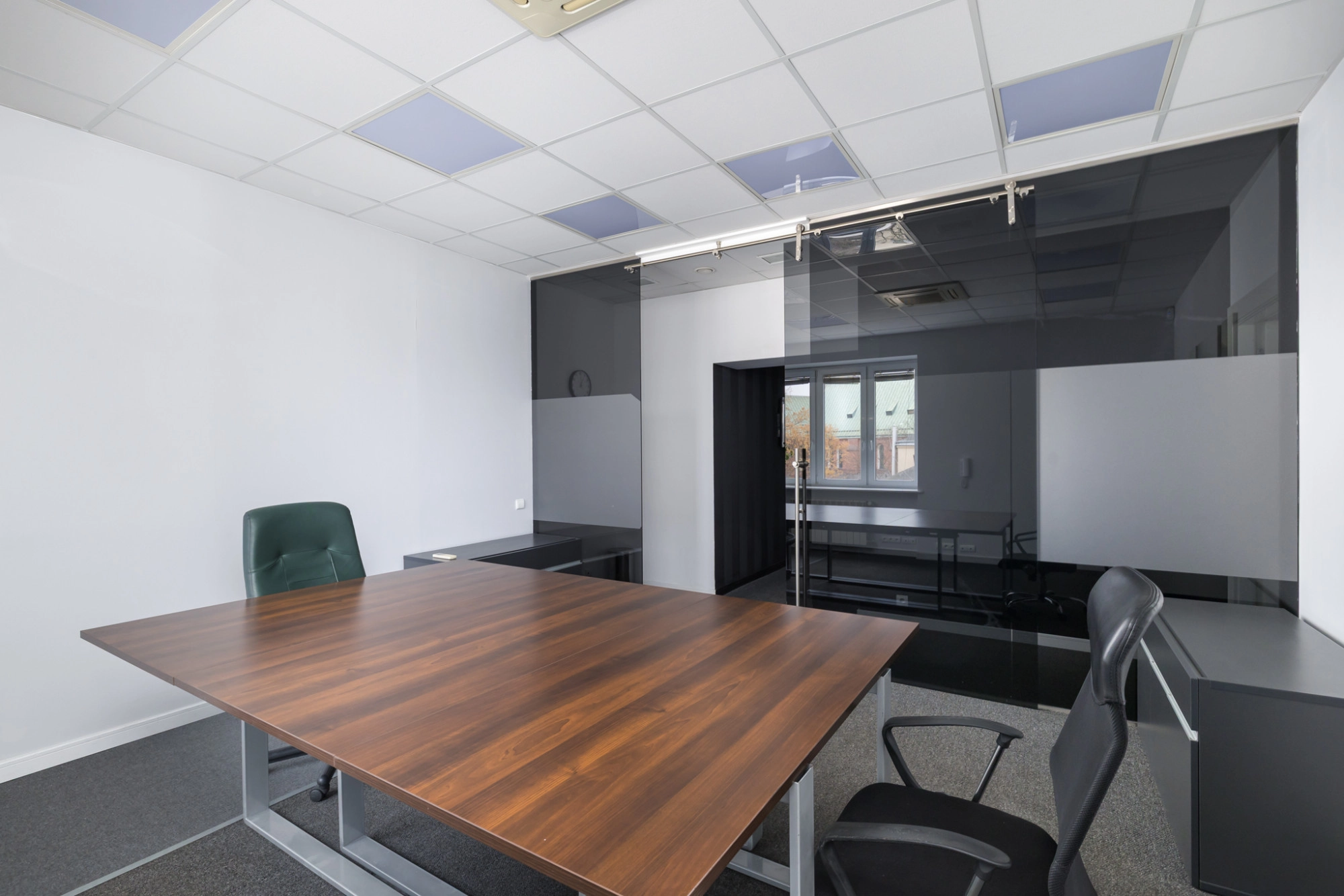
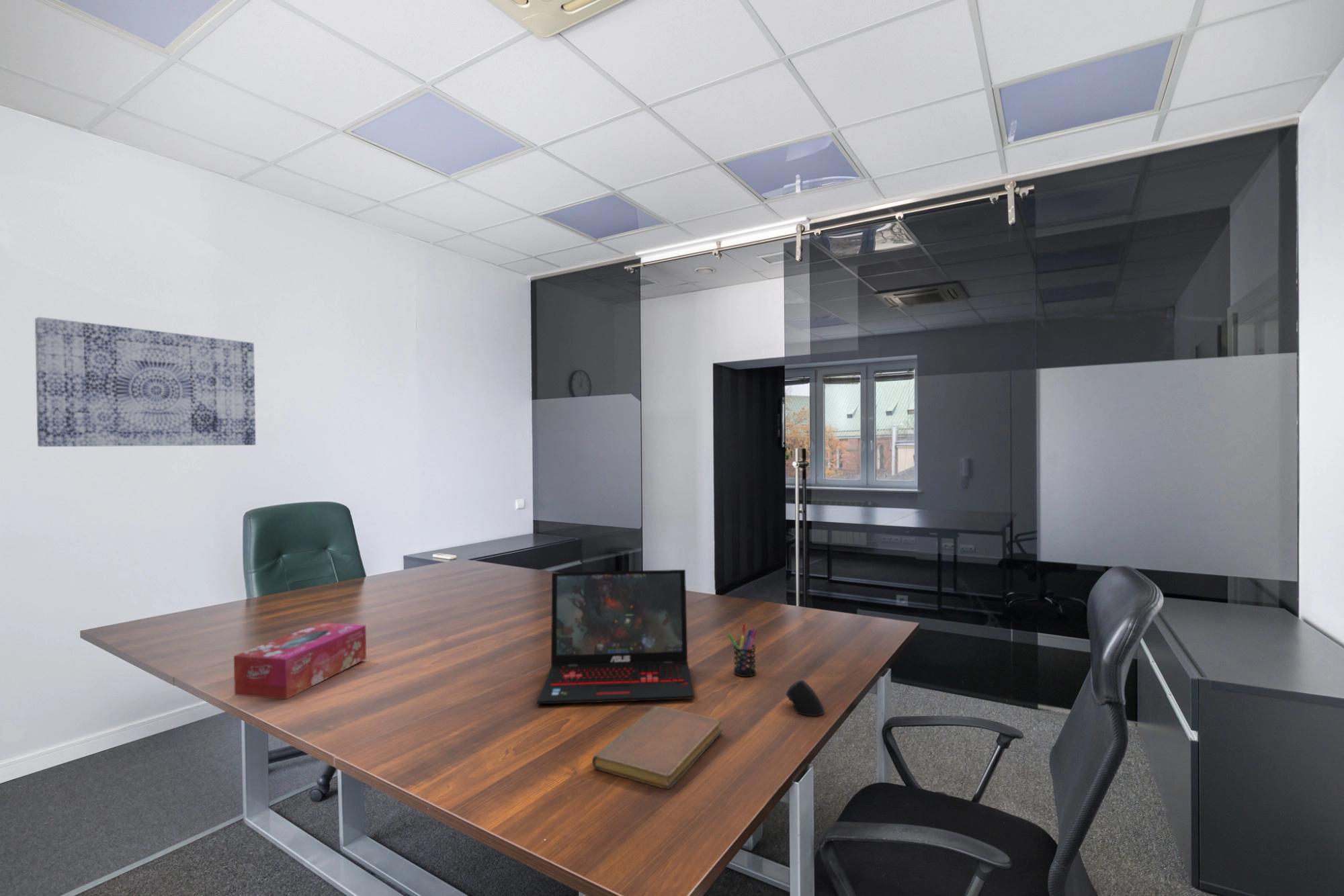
+ wall art (157, 389)
+ tissue box (305, 657)
+ laptop (618, 631)
+ computer mouse (804, 695)
+ notebook (661, 742)
+ pen holder (742, 649)
